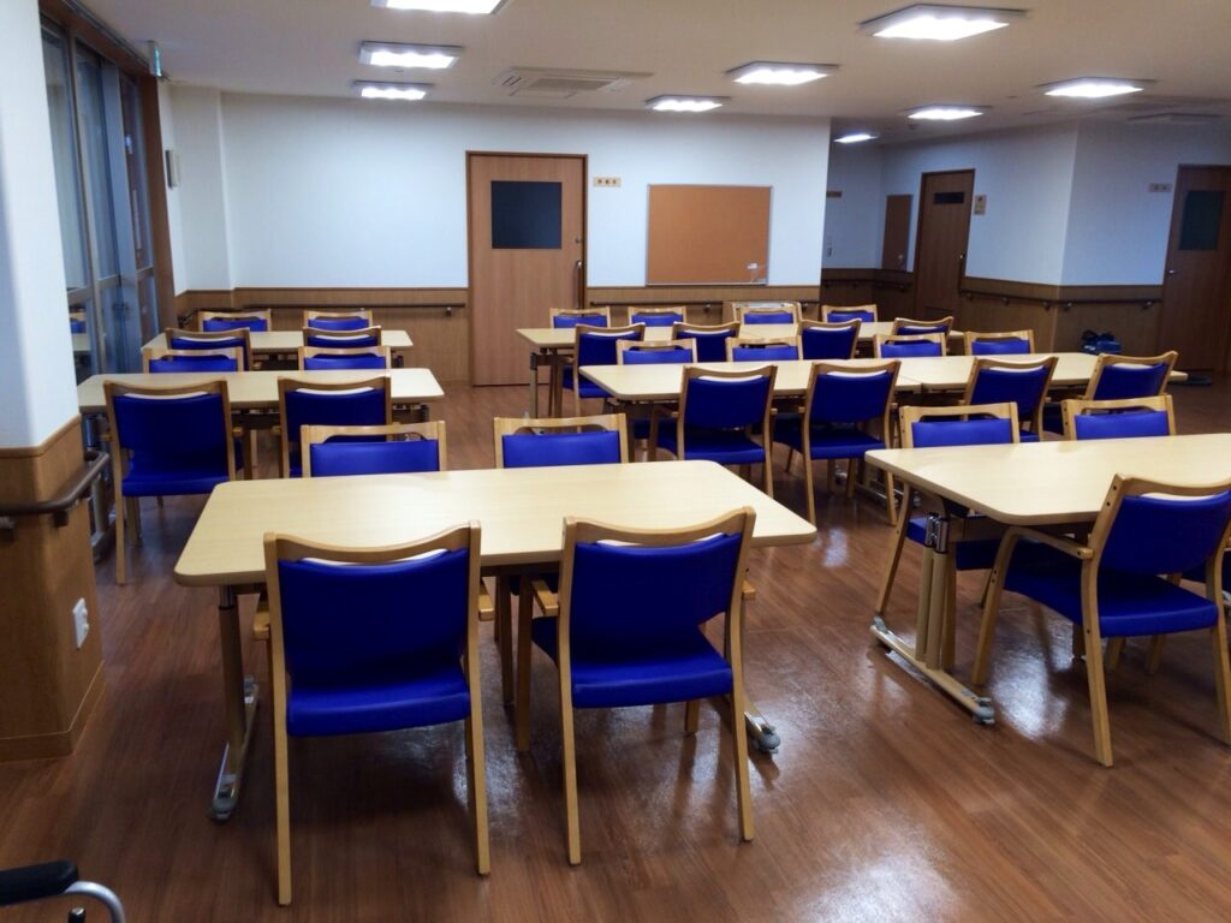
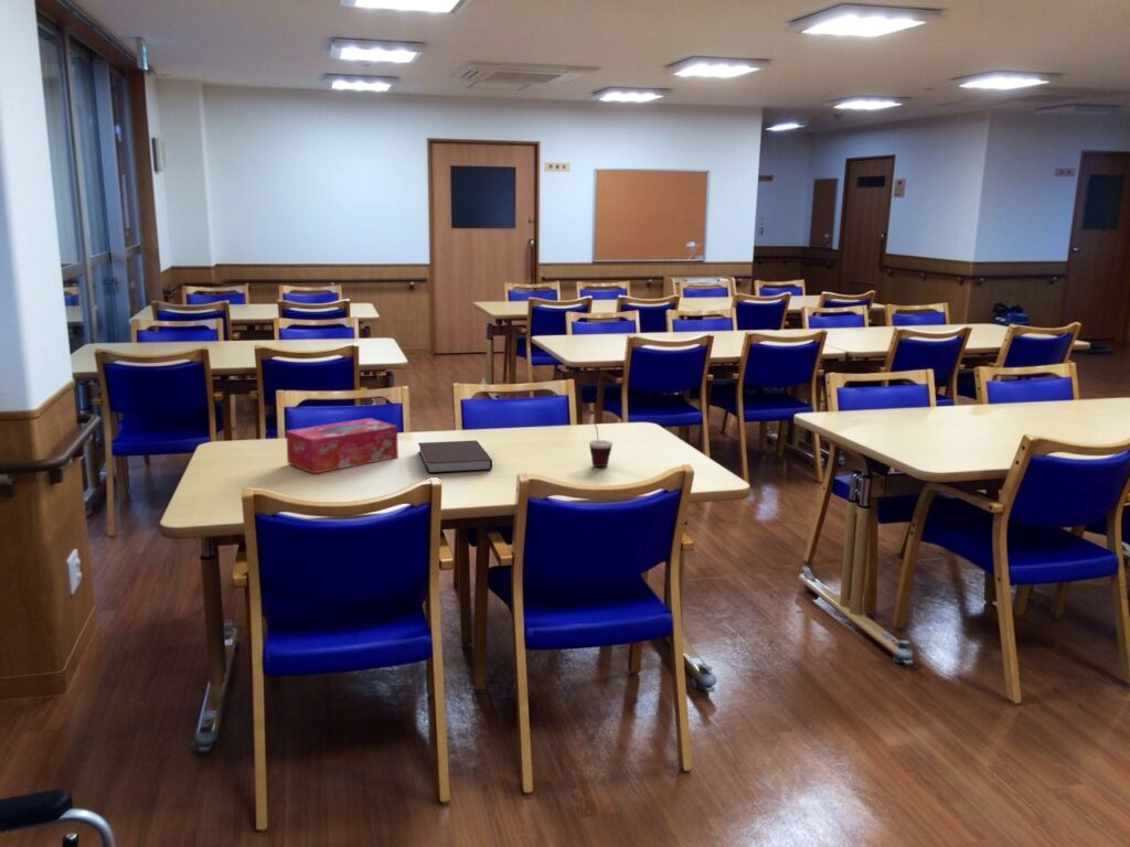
+ notebook (454, 455)
+ cup (598, 443)
+ tissue box (343, 443)
